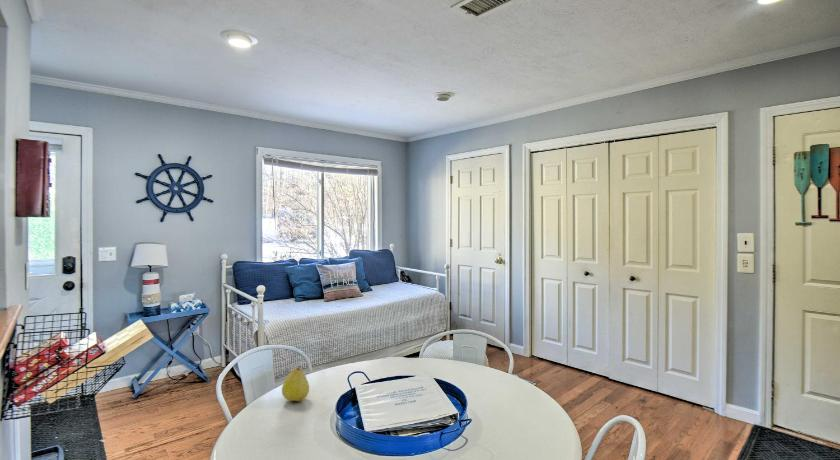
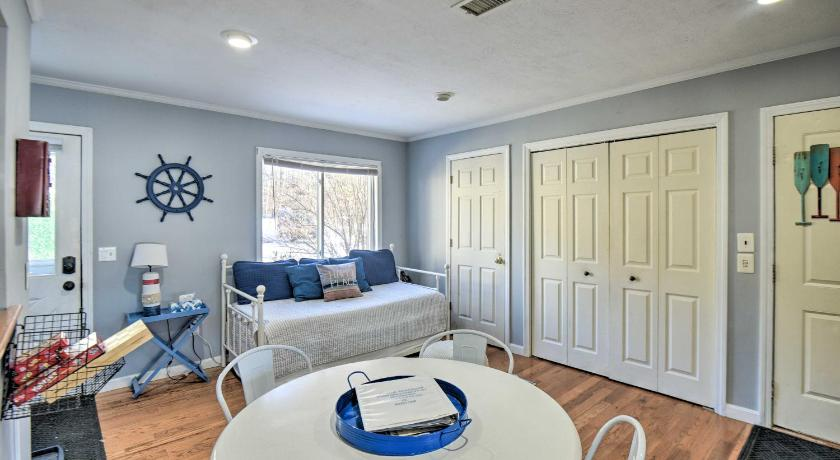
- fruit (295, 383)
